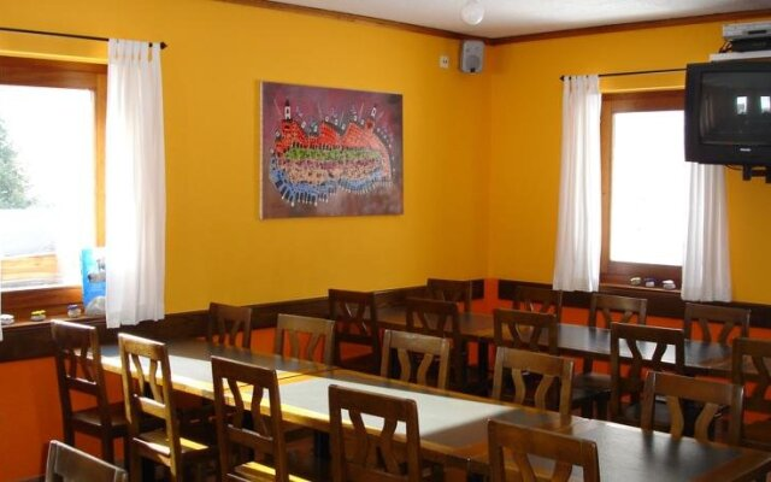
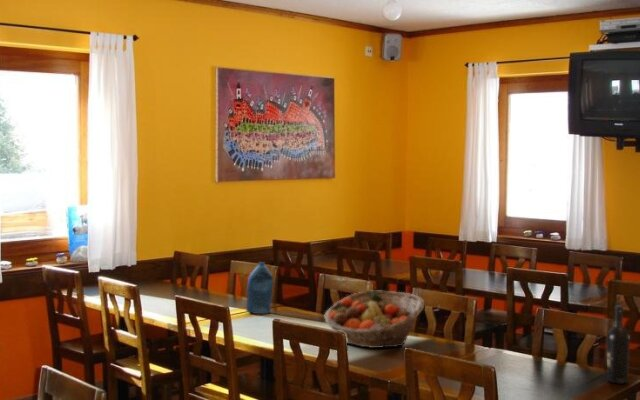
+ wine bottle (618, 343)
+ fruit basket (373, 318)
+ bottle (259, 288)
